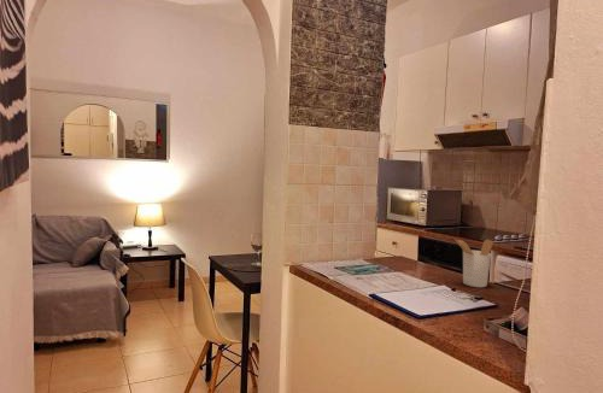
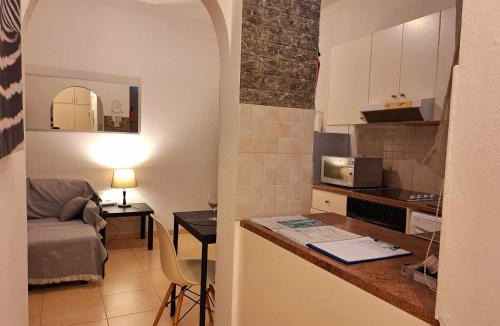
- utensil holder (470, 260)
